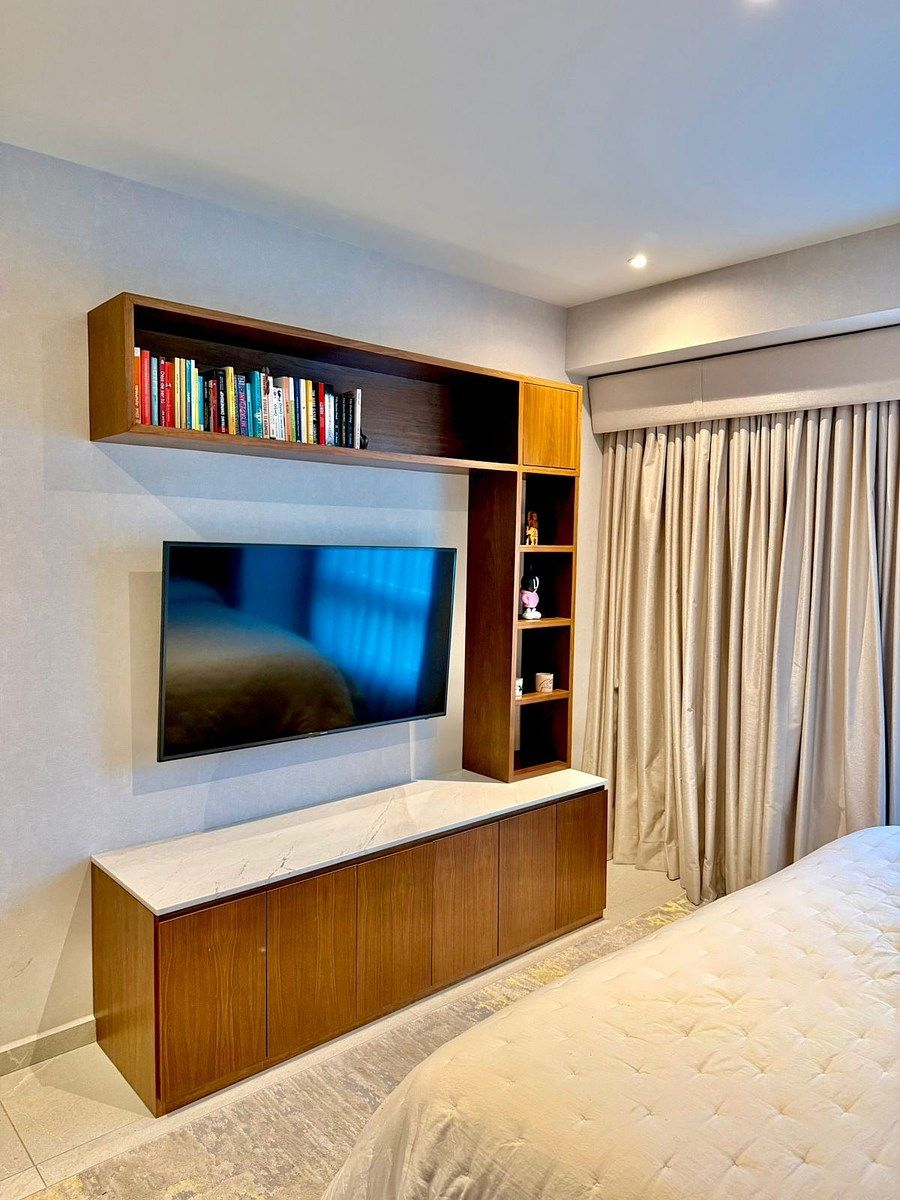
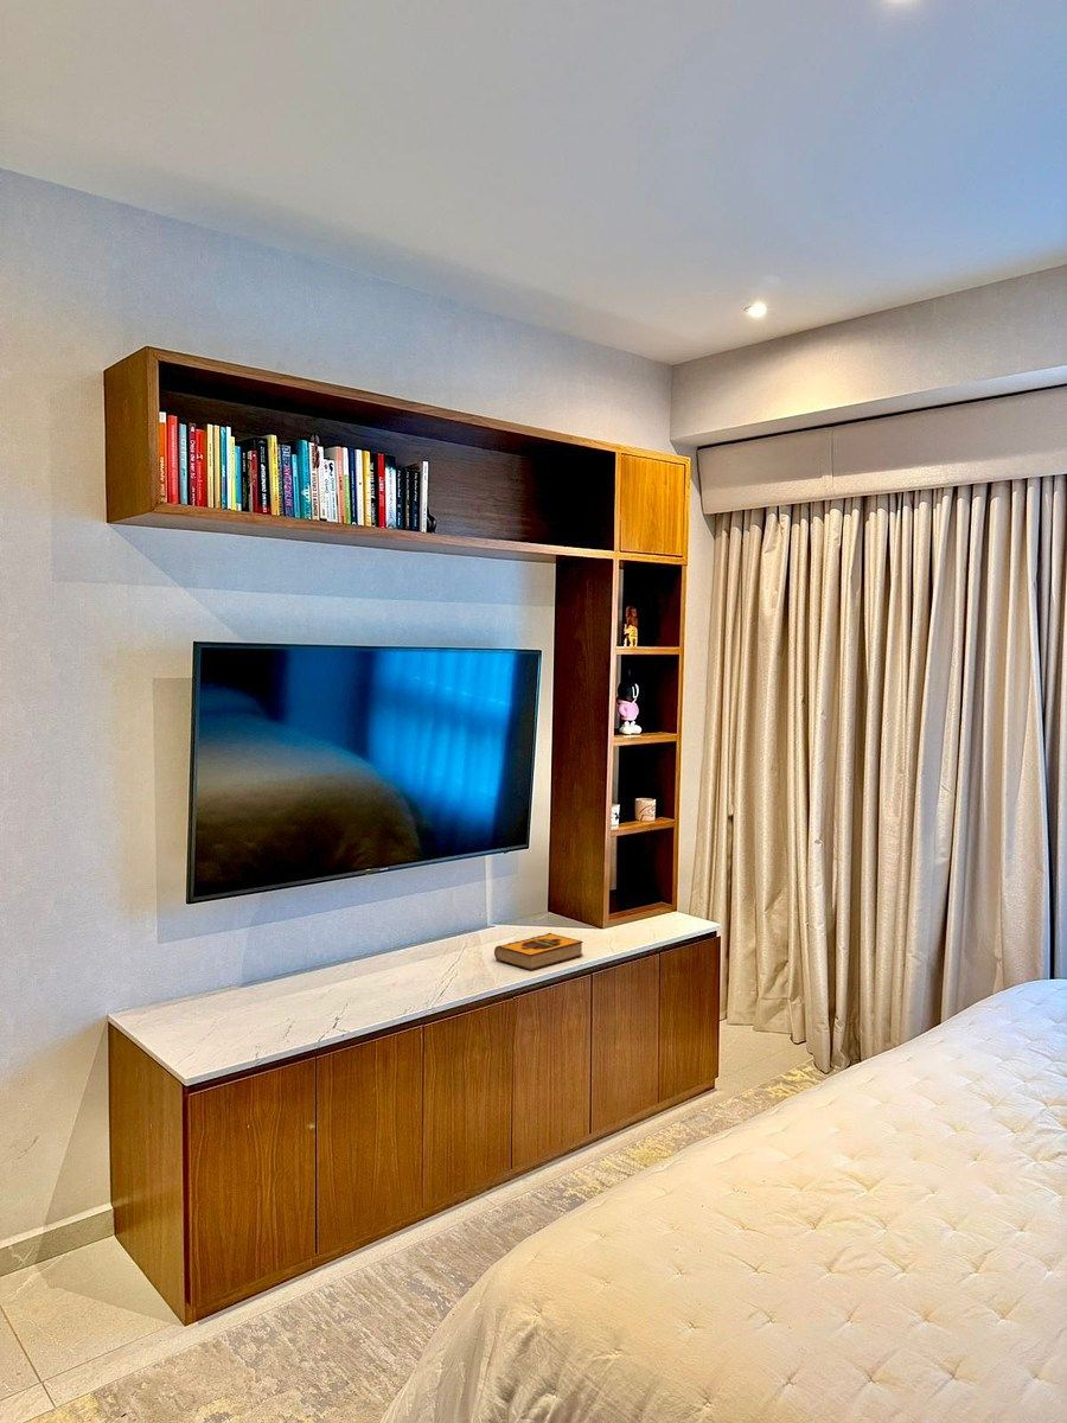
+ hardback book (538, 950)
